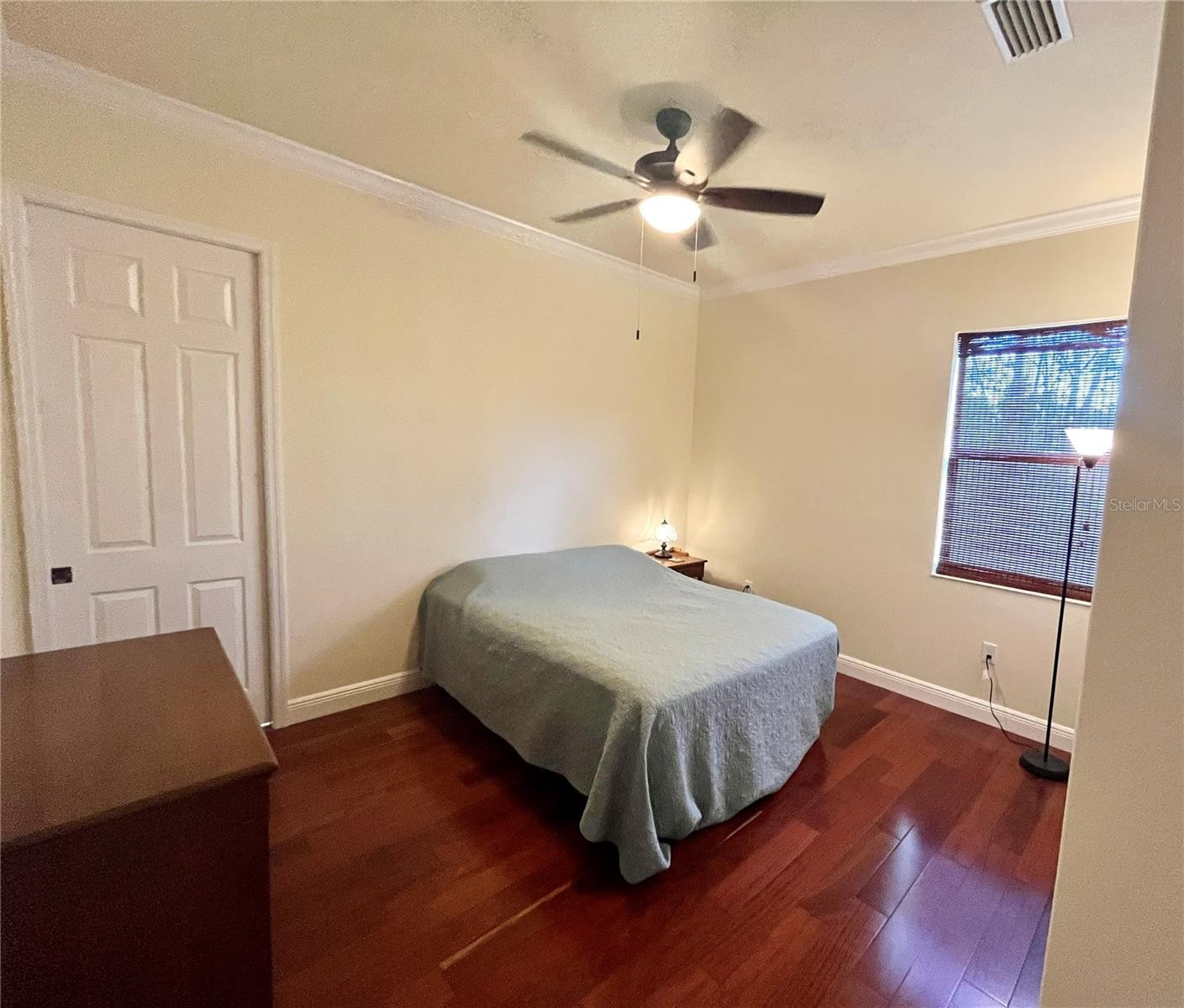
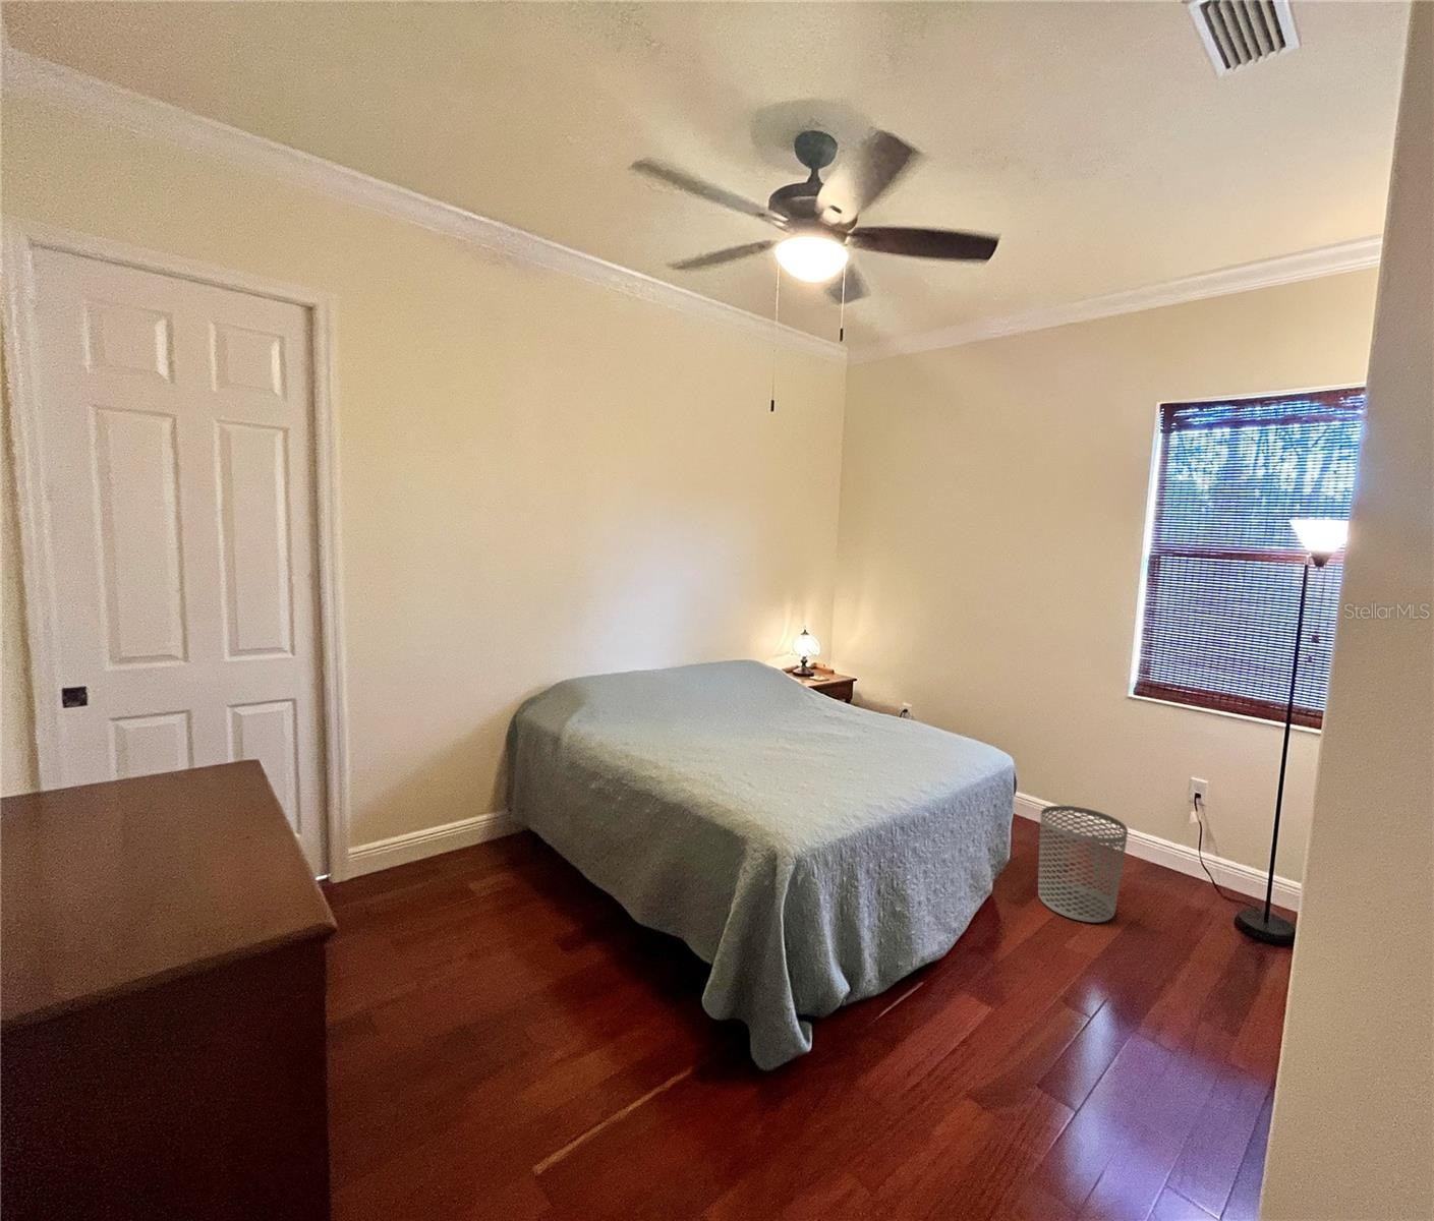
+ waste bin (1079, 861)
